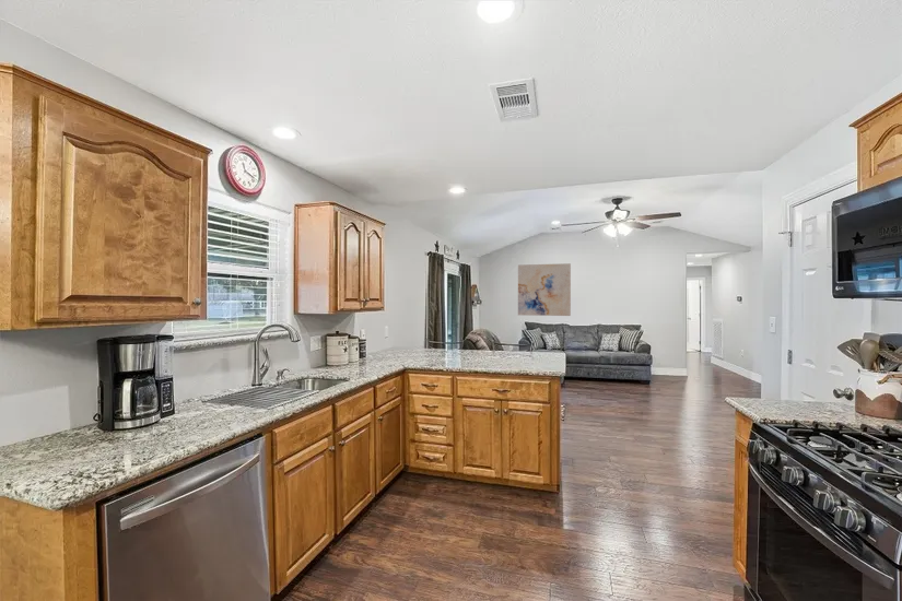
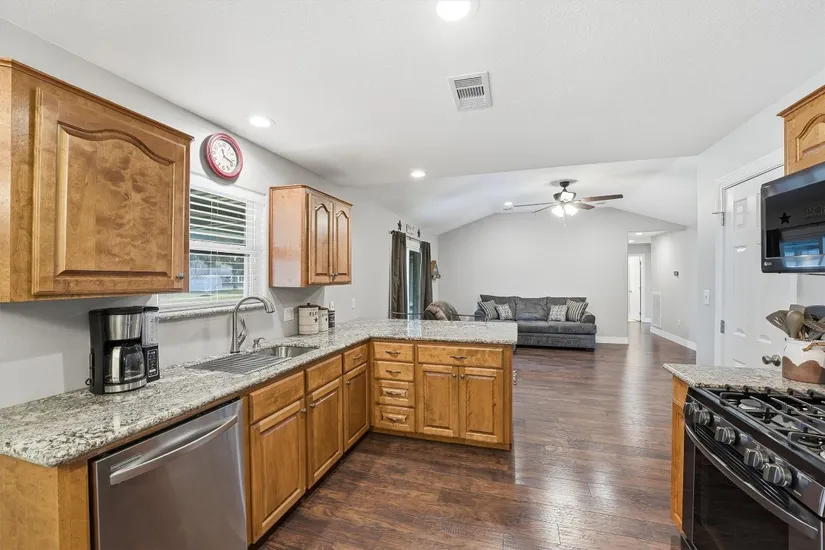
- wall art (543, 290)
